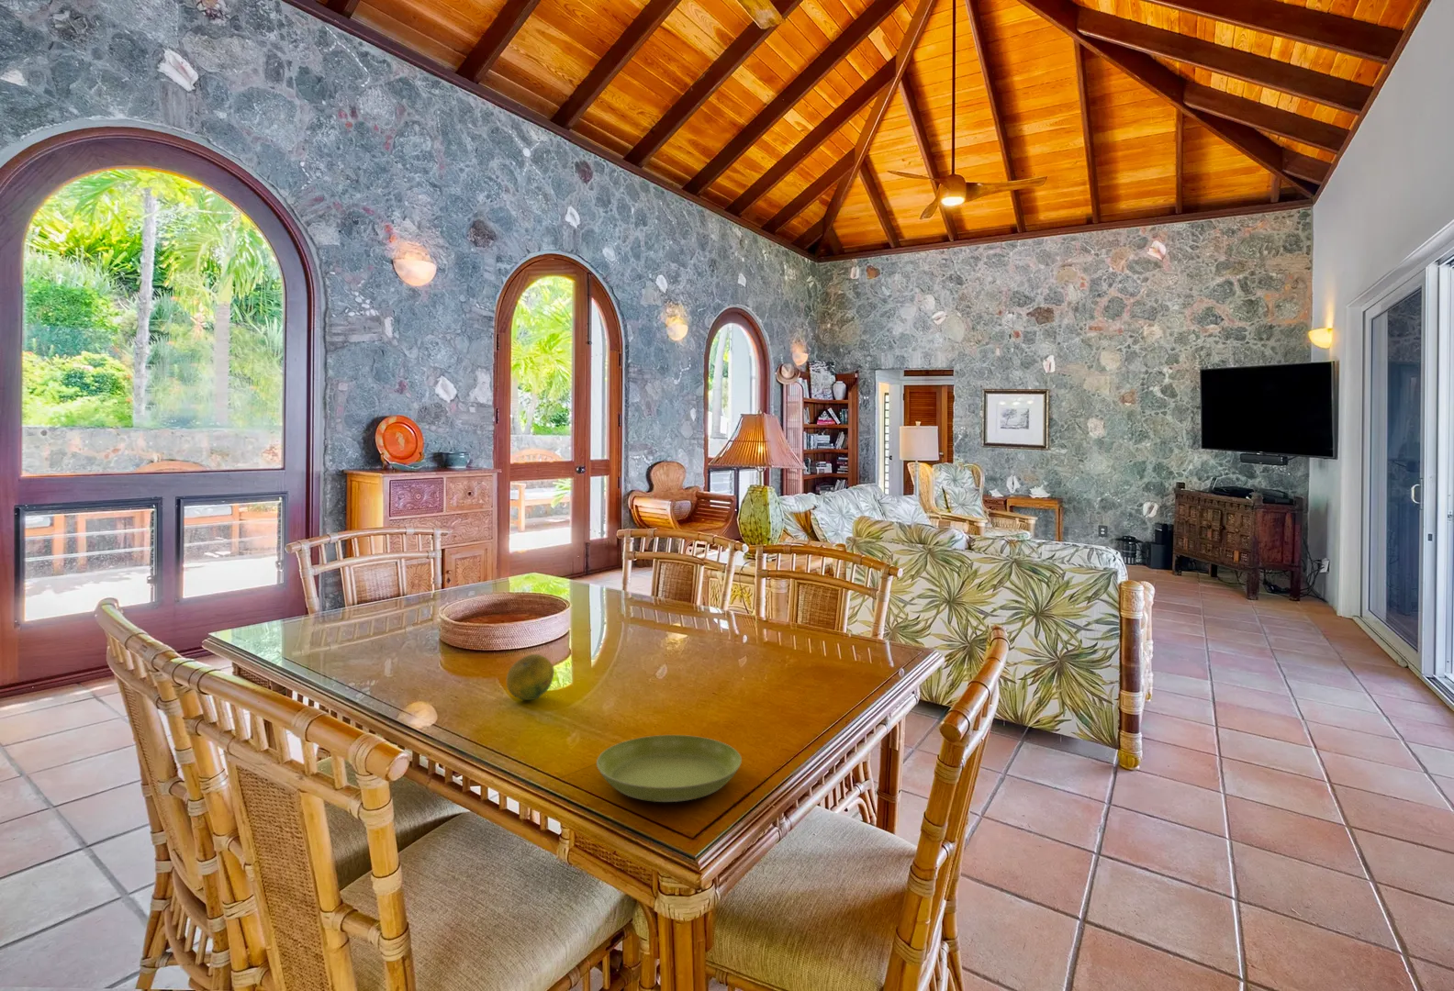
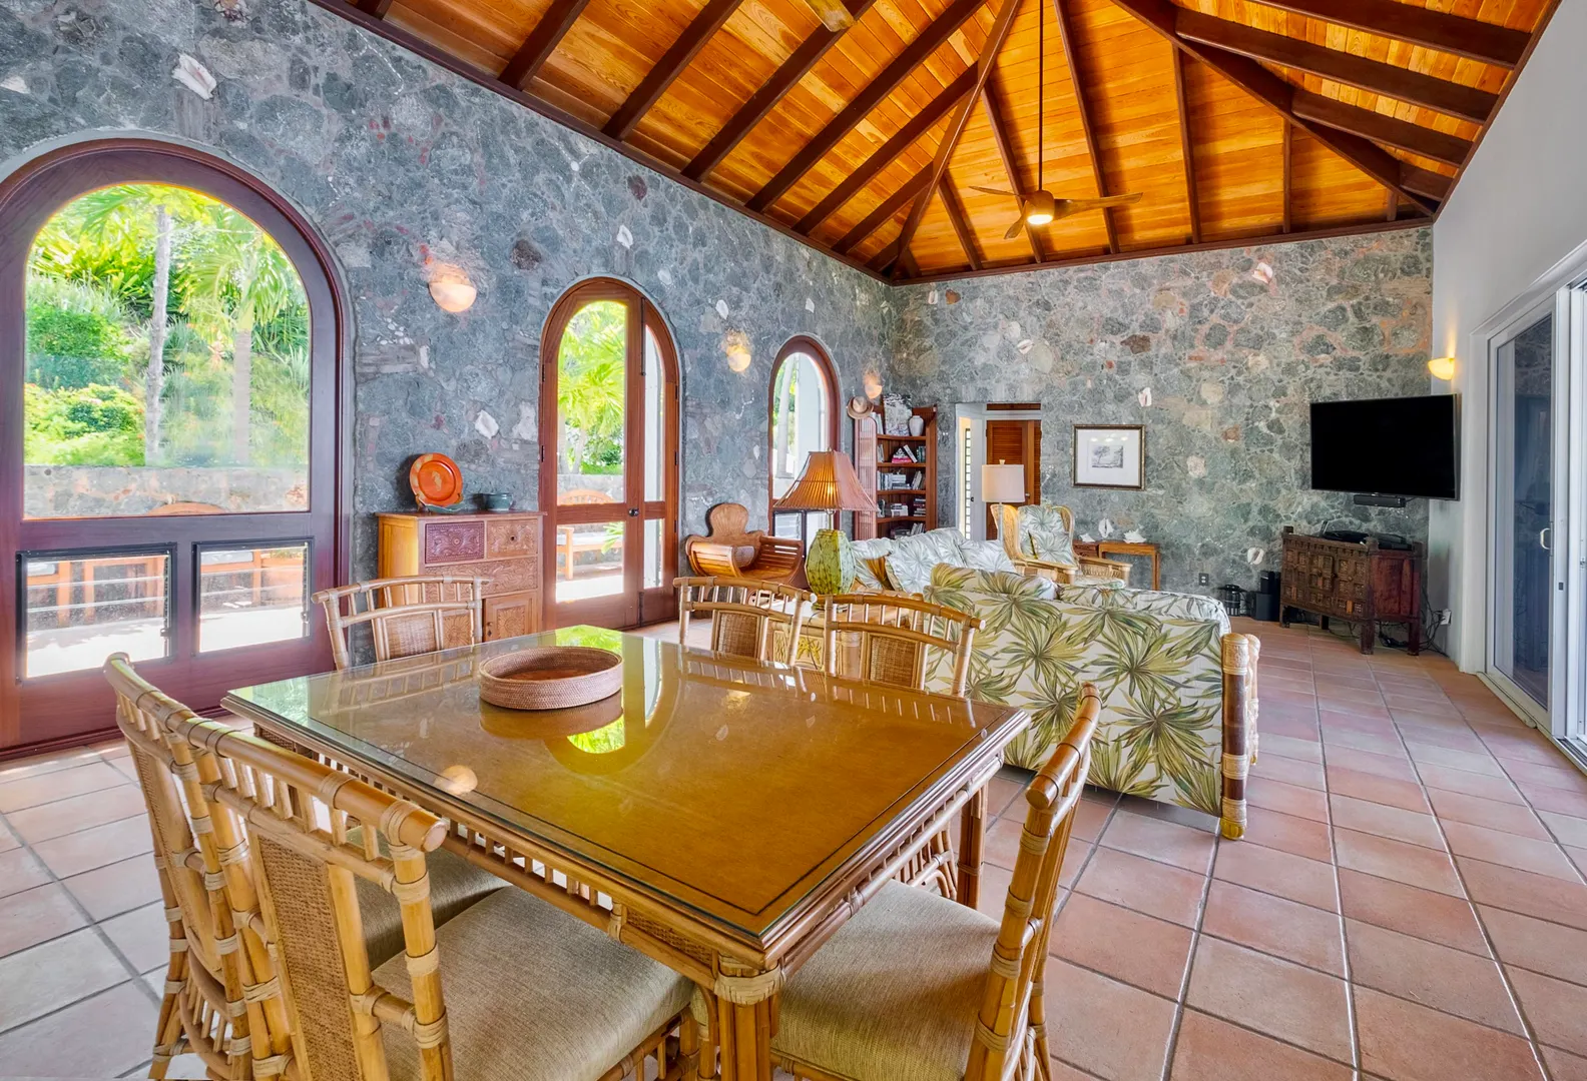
- fruit (529, 676)
- saucer (670, 768)
